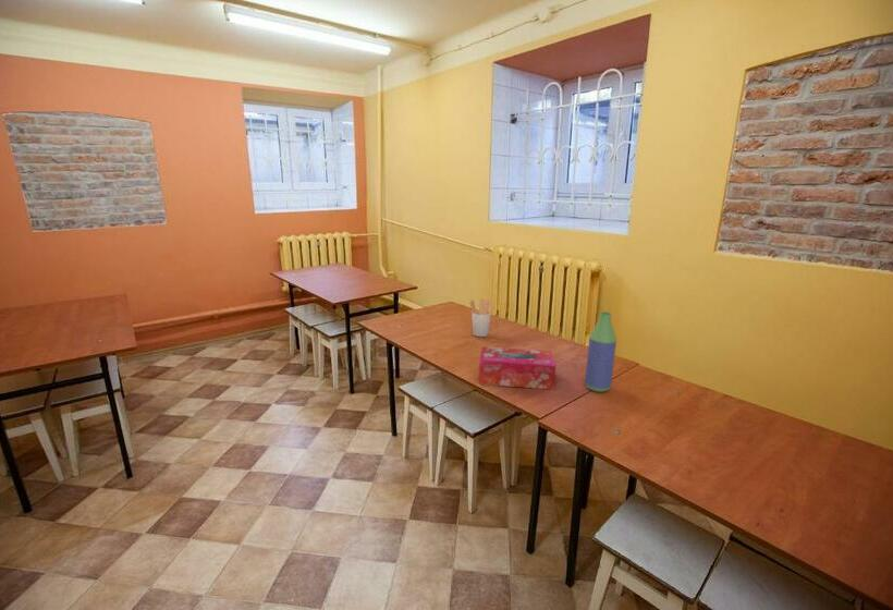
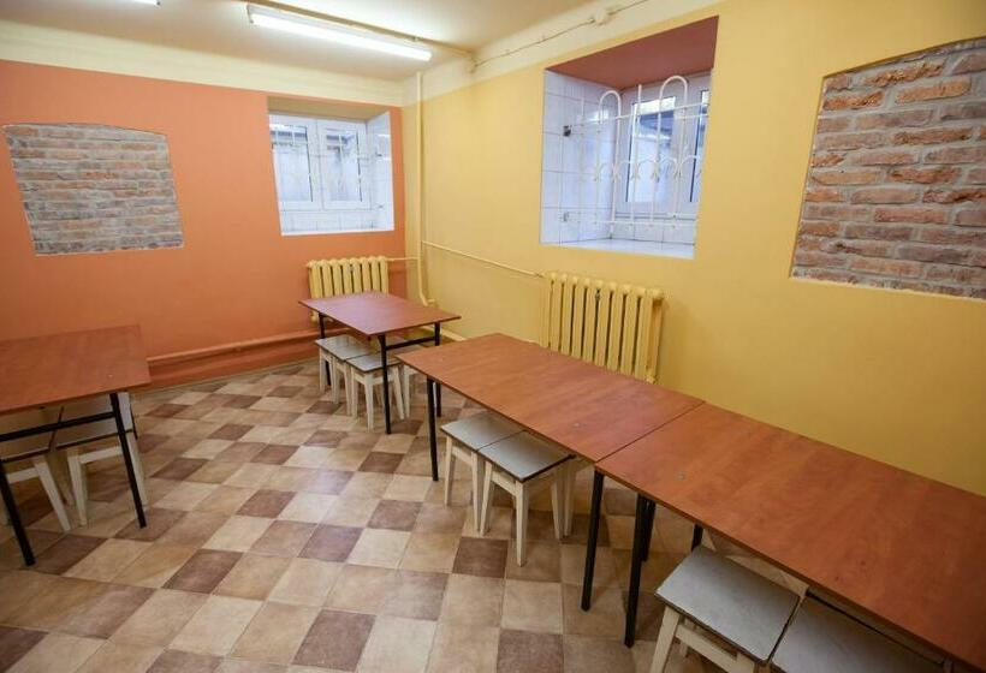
- utensil holder (482, 316)
- bottle (601, 351)
- tissue box (516, 367)
